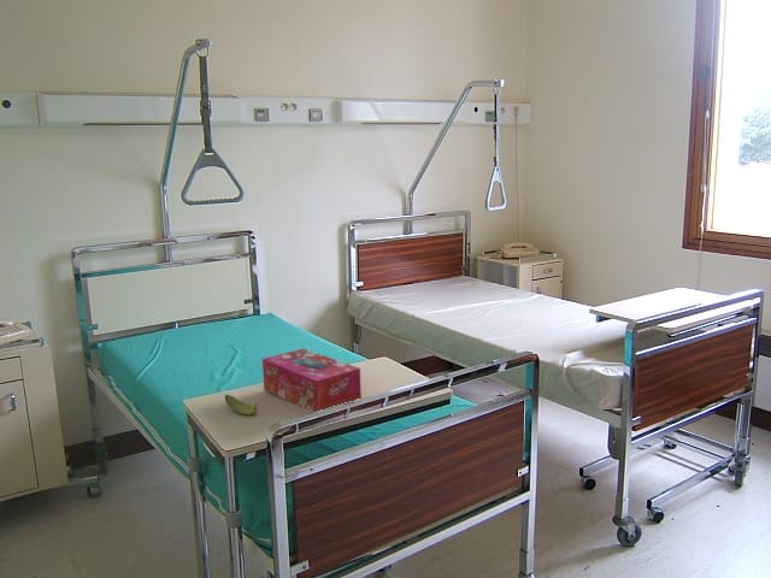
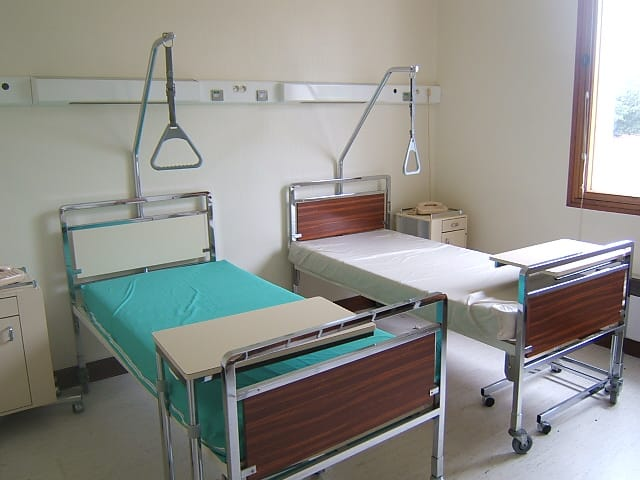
- banana (240, 405)
- tissue box (310, 379)
